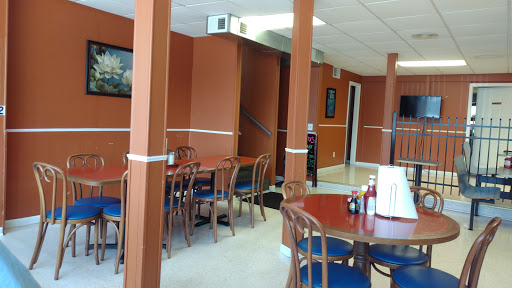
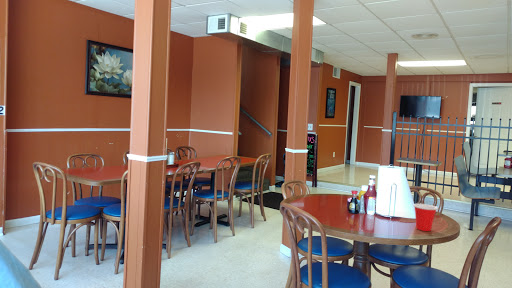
+ cup (424, 217)
